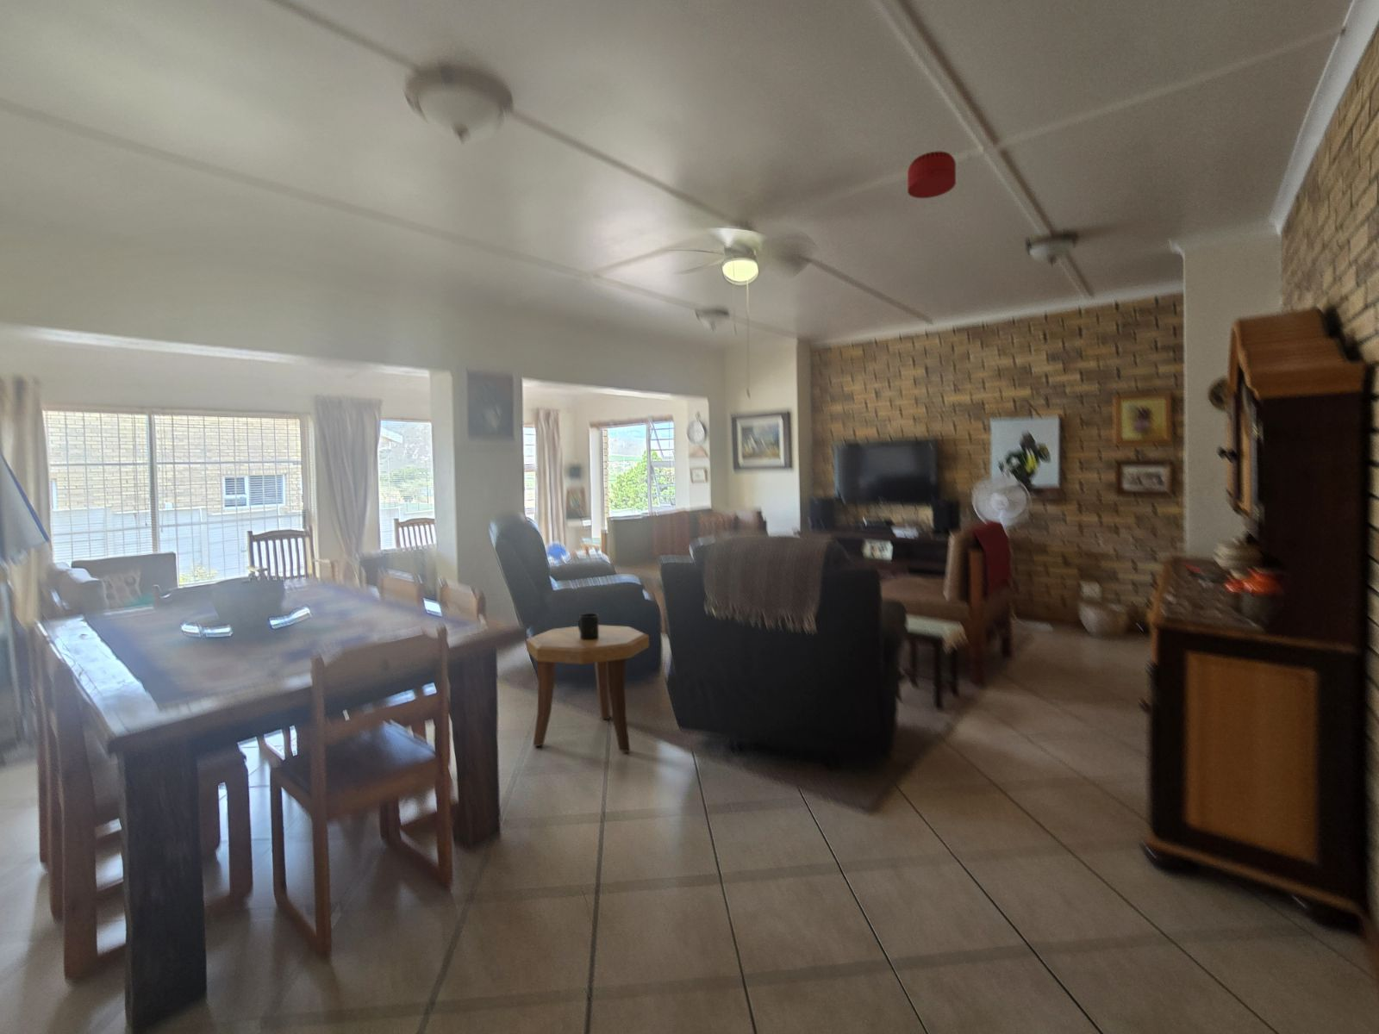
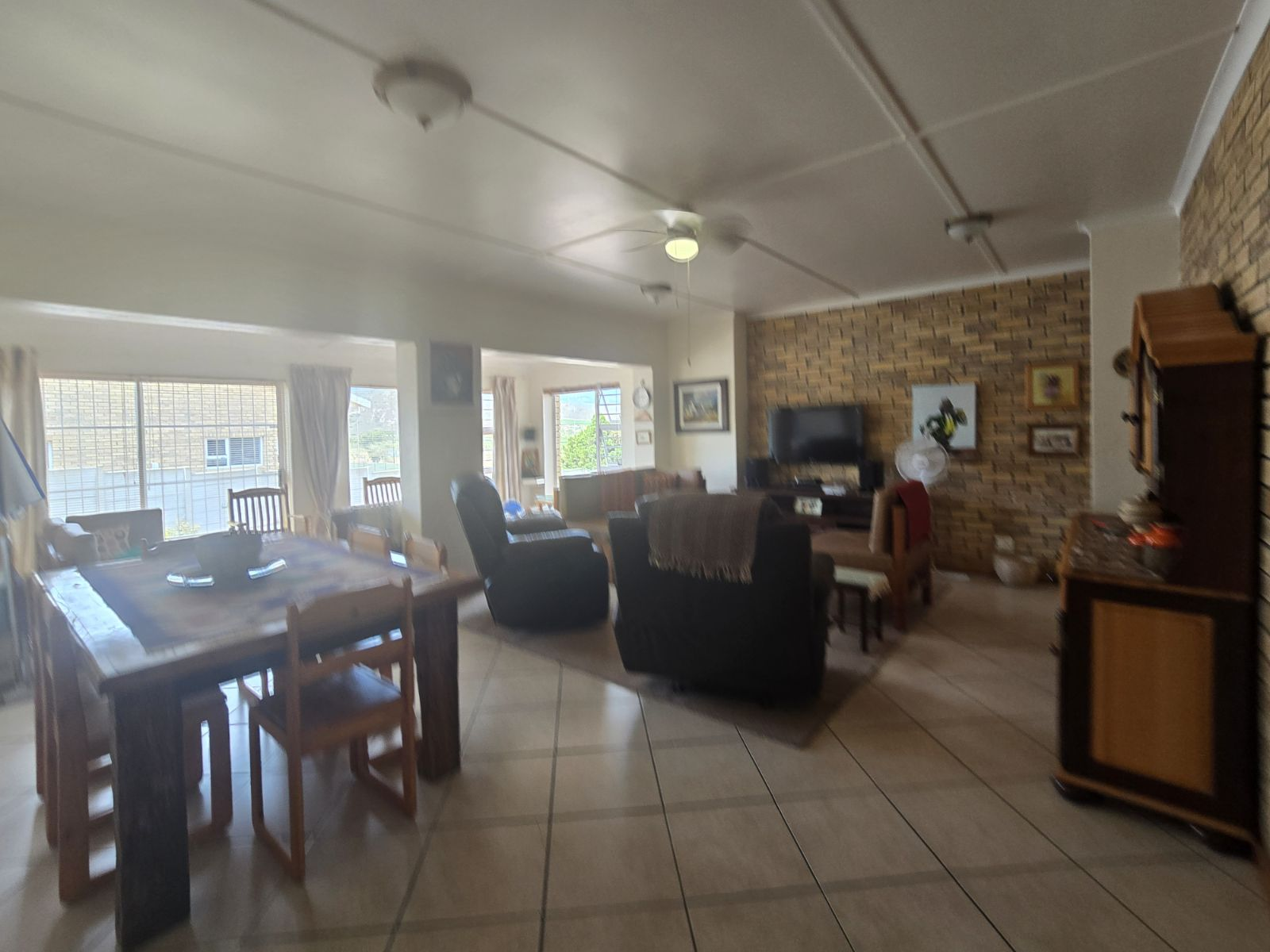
- smoke detector (931, 174)
- mug (587, 626)
- side table (596, 685)
